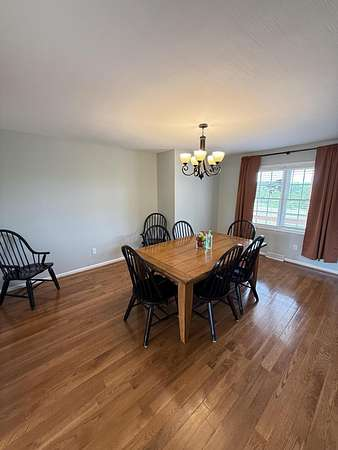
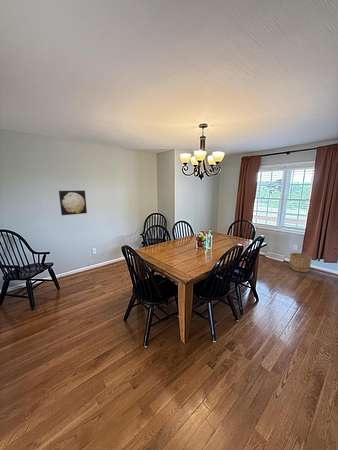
+ wooden bucket (299, 262)
+ wall art (73, 202)
